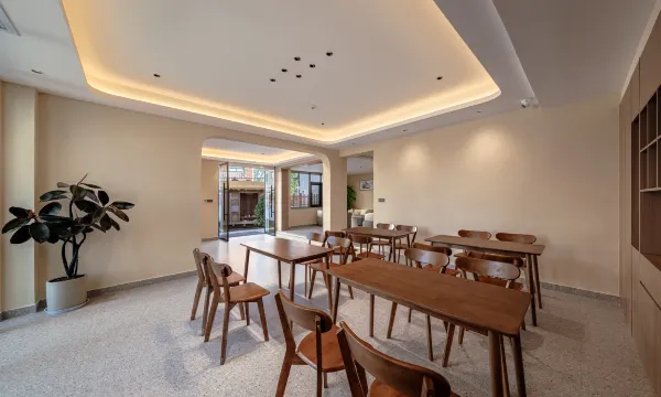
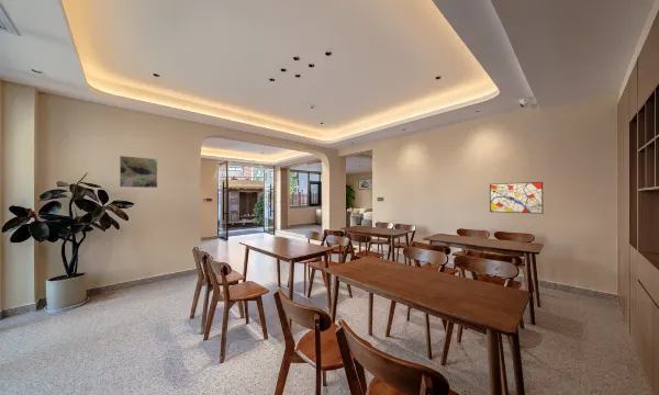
+ wall art (514, 198)
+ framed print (138, 172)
